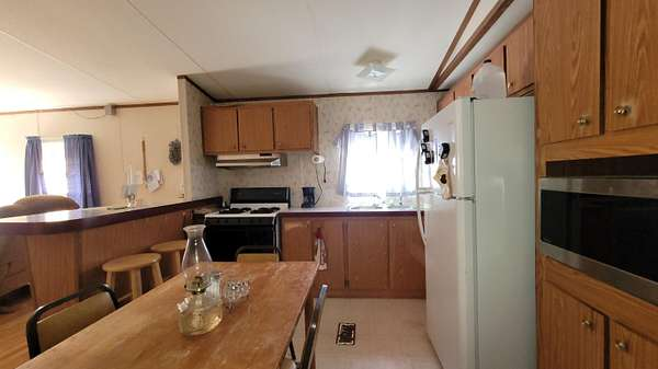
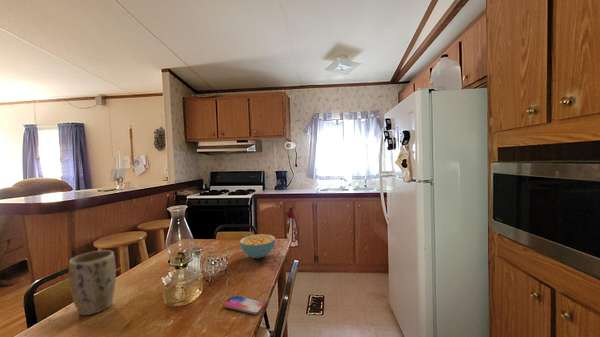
+ smartphone (244, 304)
+ plant pot (93, 282)
+ cereal bowl (258, 247)
